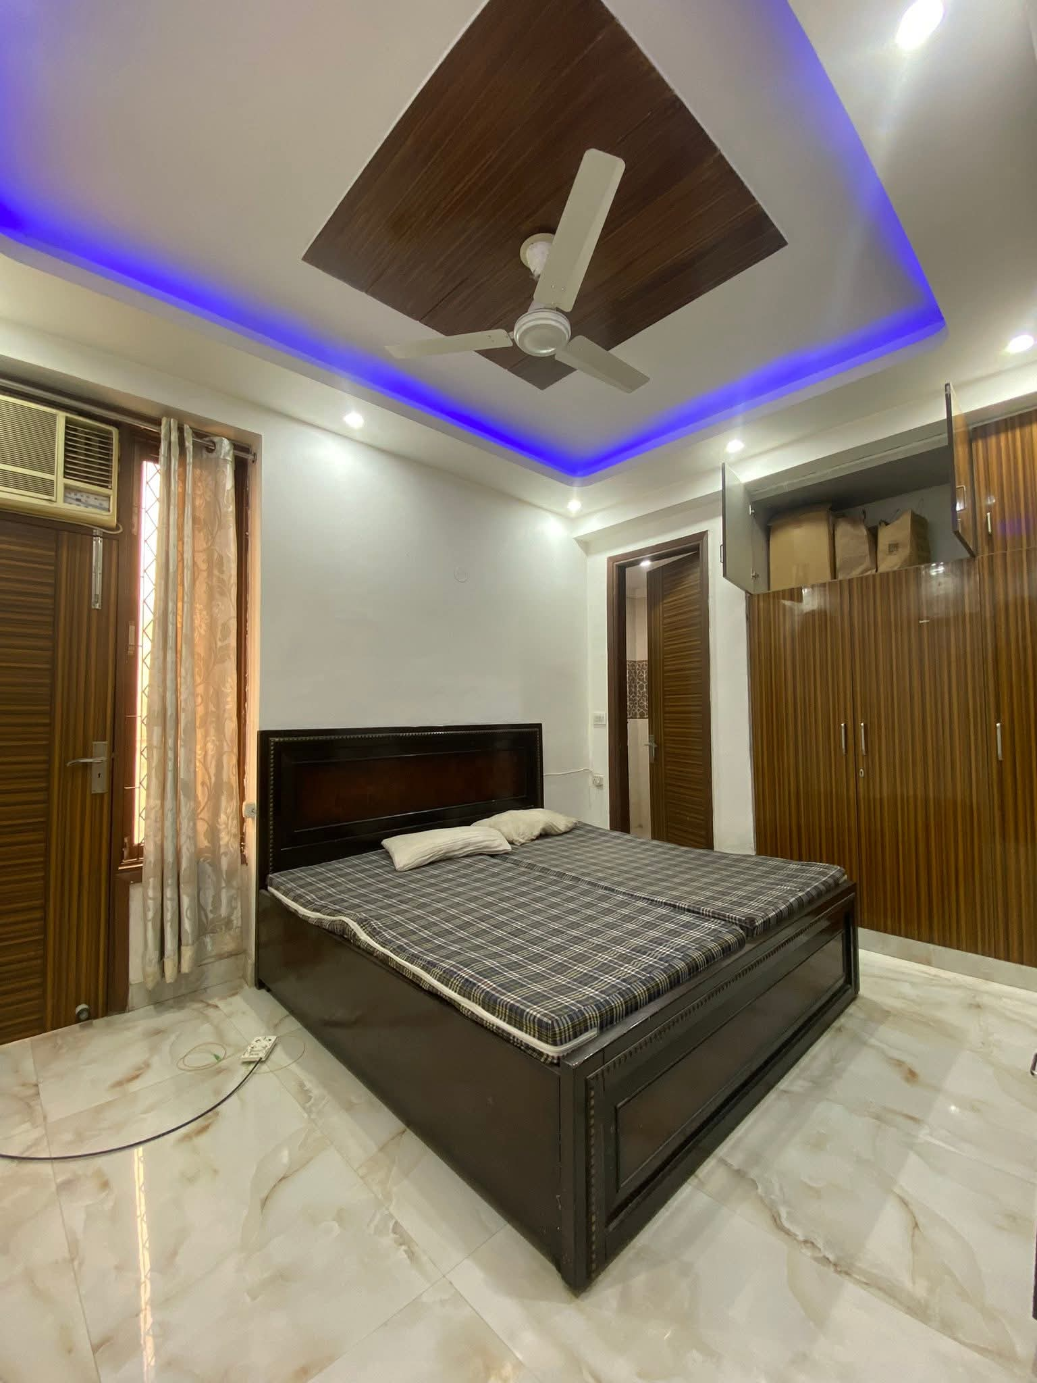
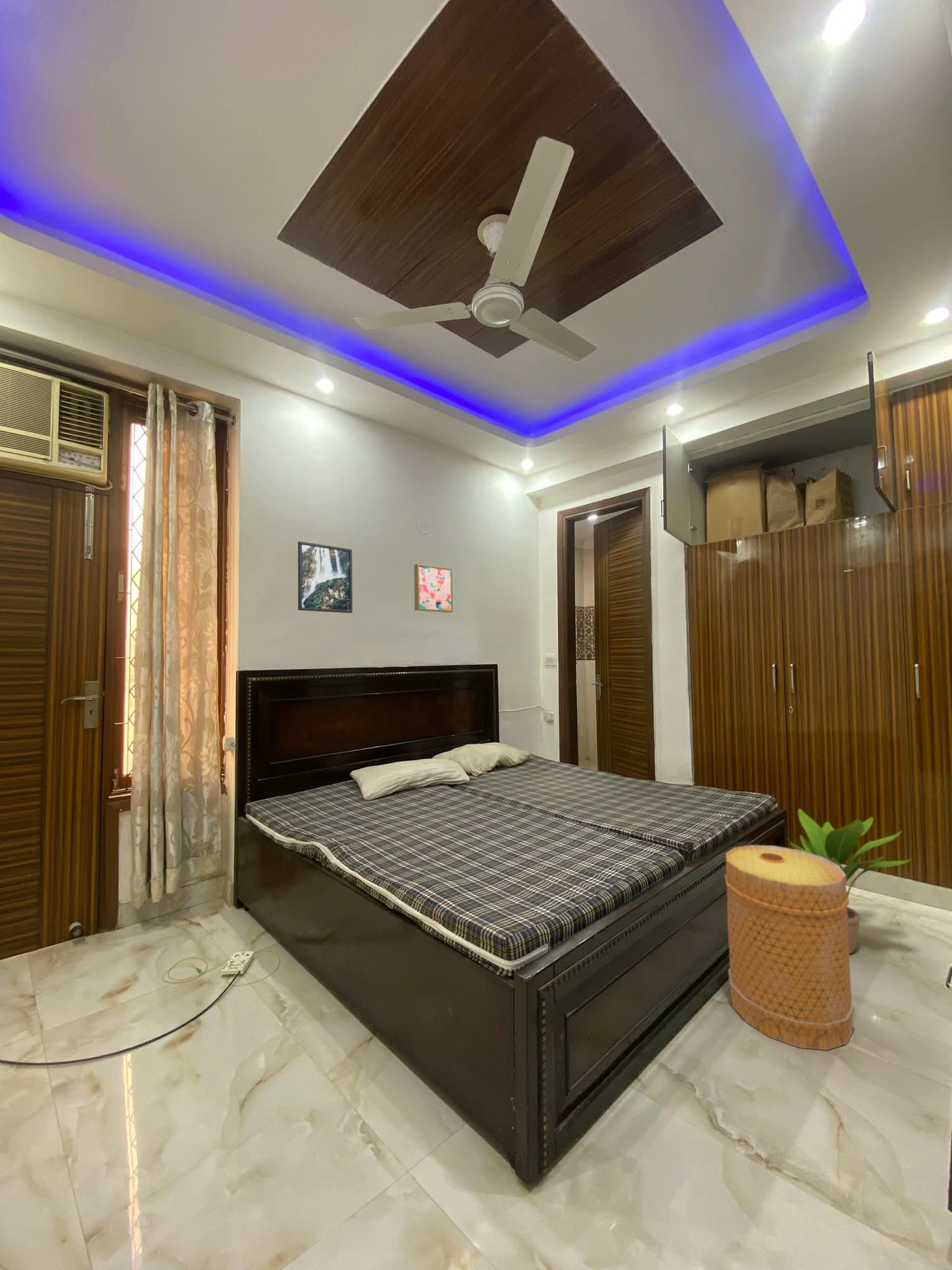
+ basket (785, 936)
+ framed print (326, 579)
+ wall art (434, 588)
+ potted plant (849, 877)
